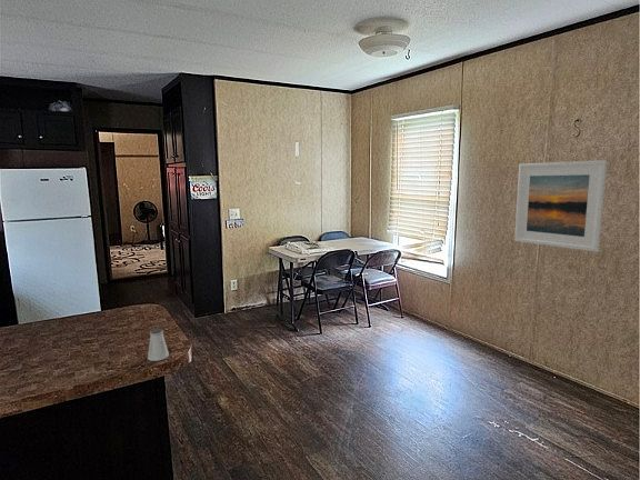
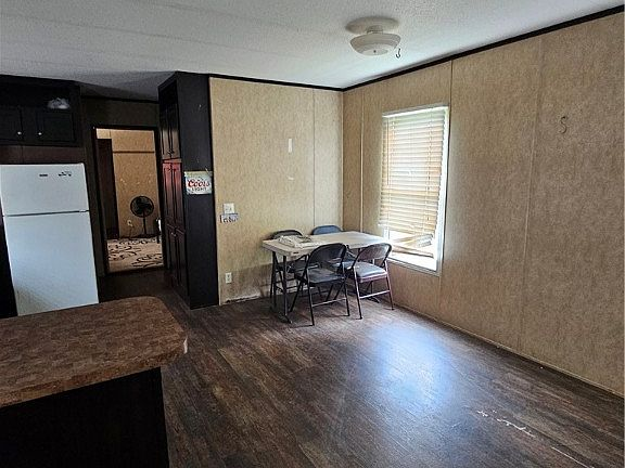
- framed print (556, 204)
- saltshaker (157, 342)
